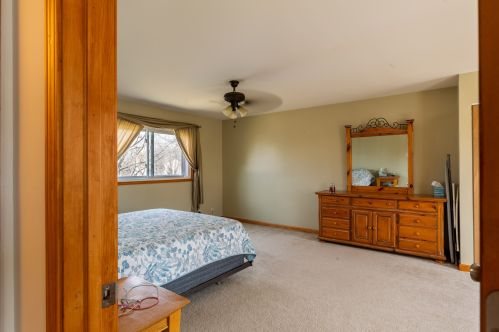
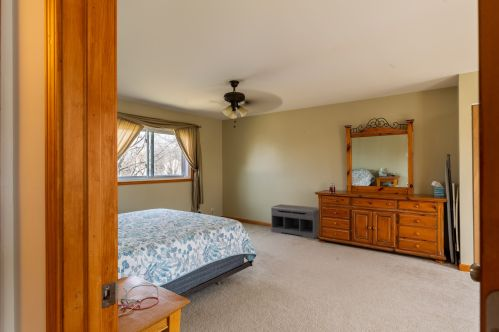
+ bench (296, 220)
